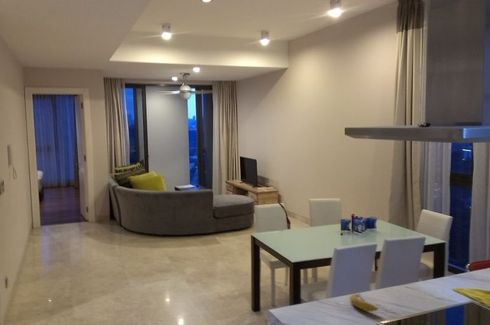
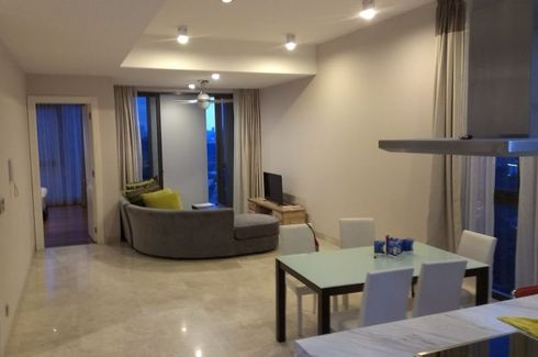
- fruit (361, 300)
